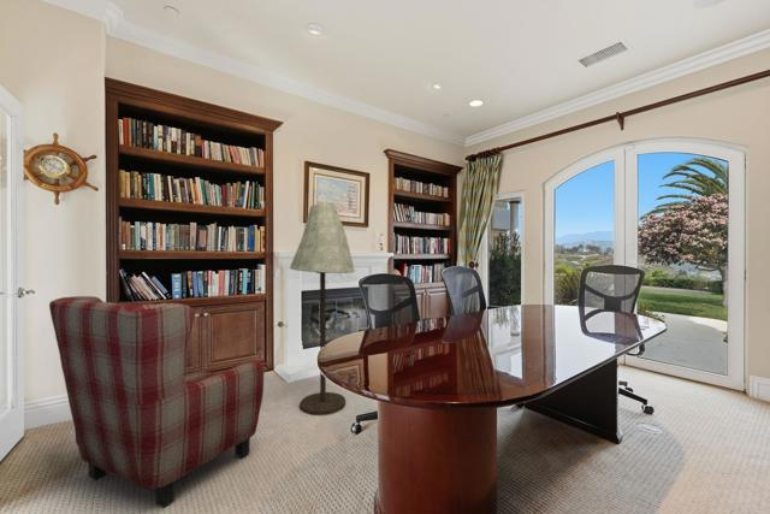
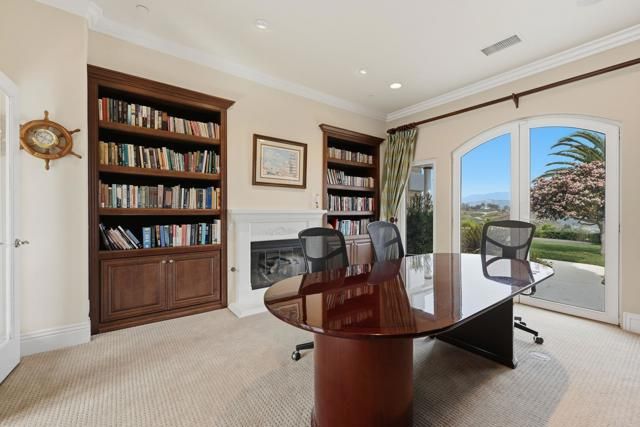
- armchair (165, 379)
- floor lamp (322, 303)
